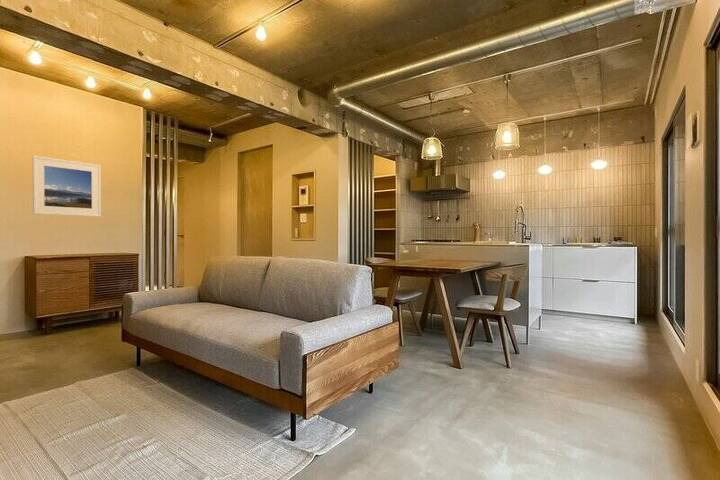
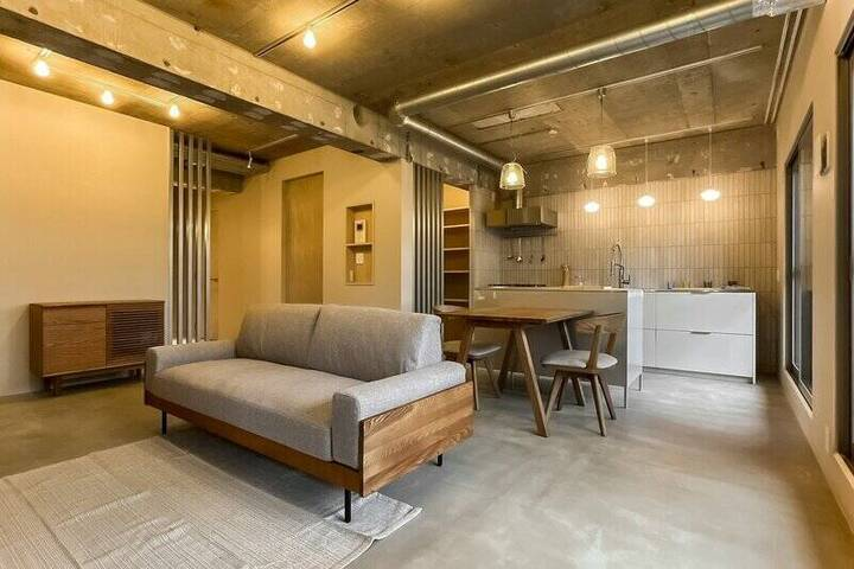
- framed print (68, 188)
